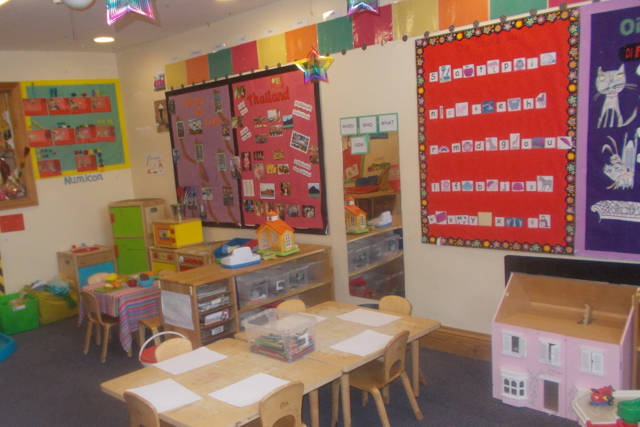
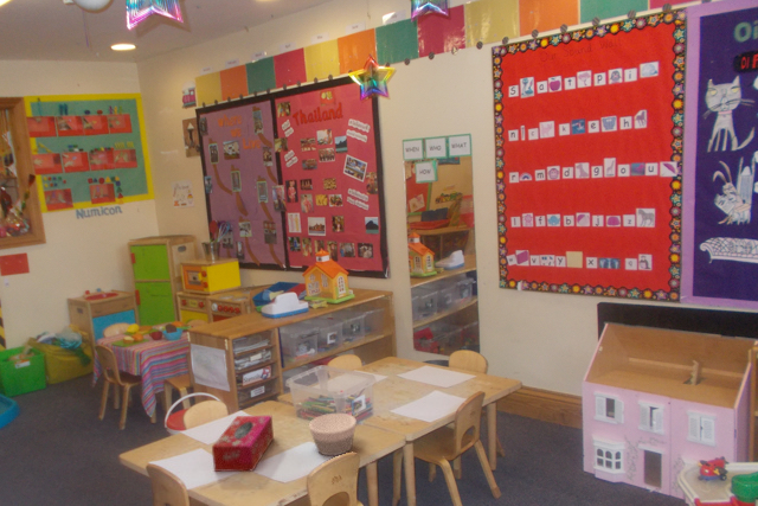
+ bowl (333, 435)
+ tissue box (244, 442)
